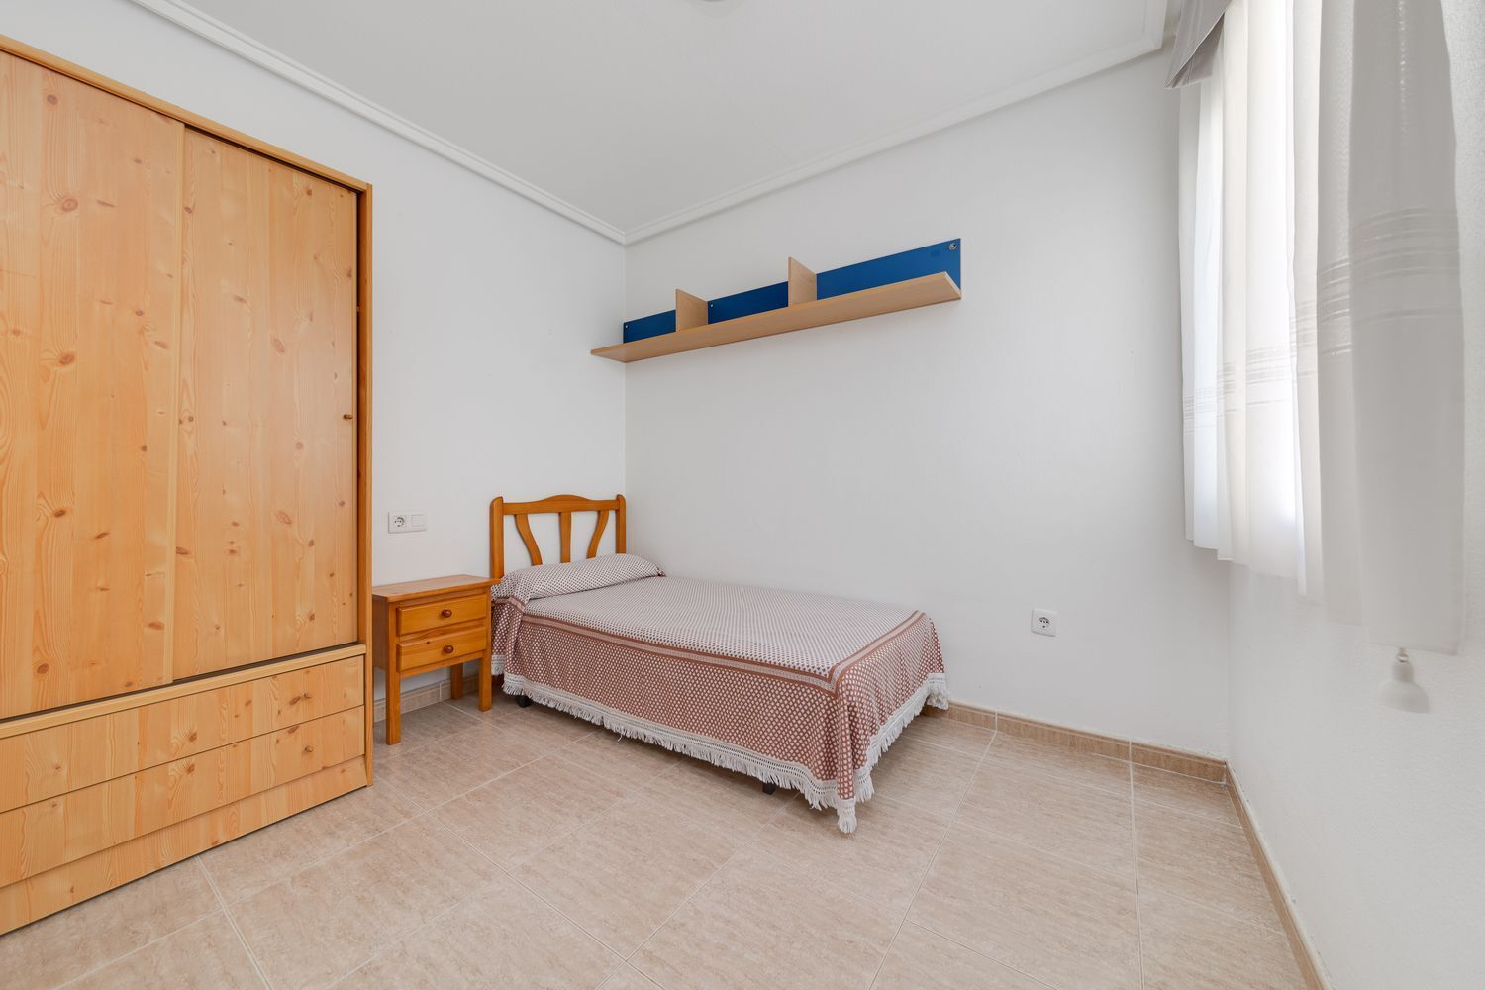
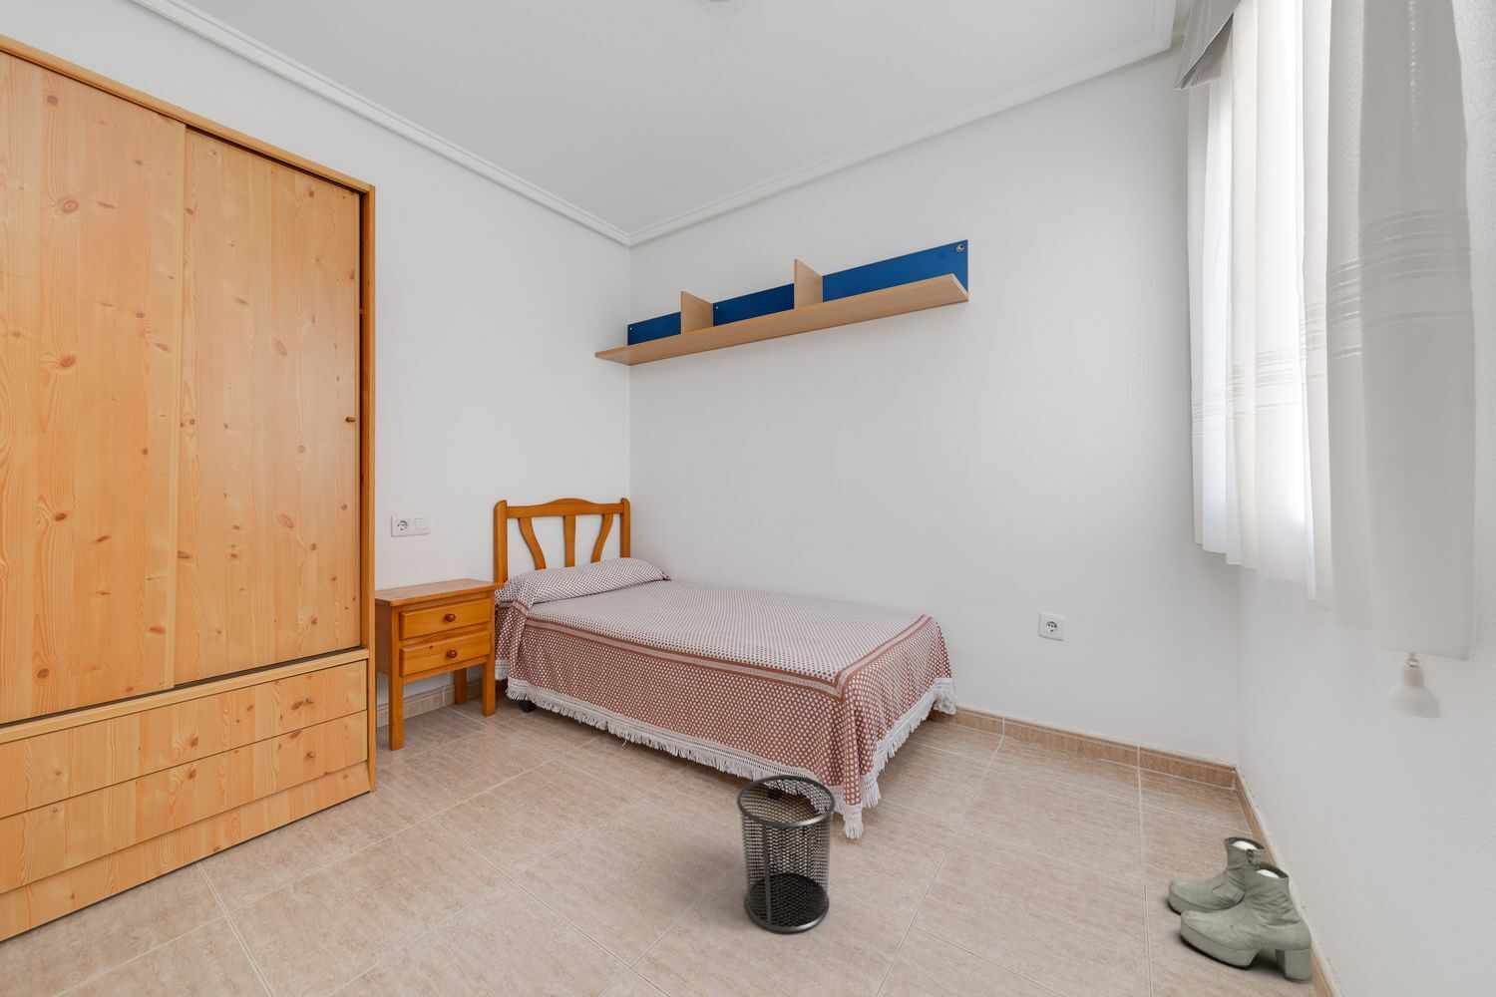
+ boots (1232, 894)
+ waste bin (786, 849)
